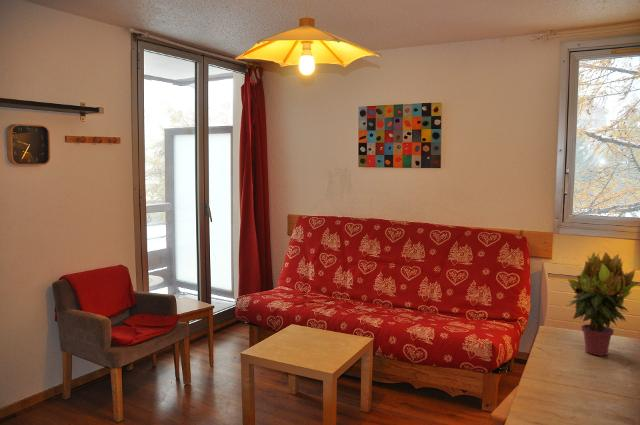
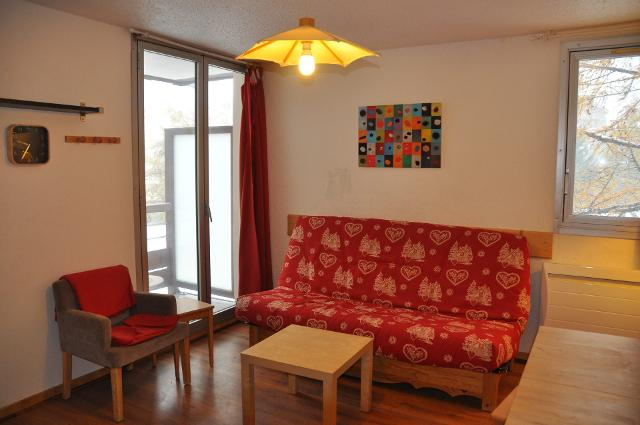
- potted plant (598, 302)
